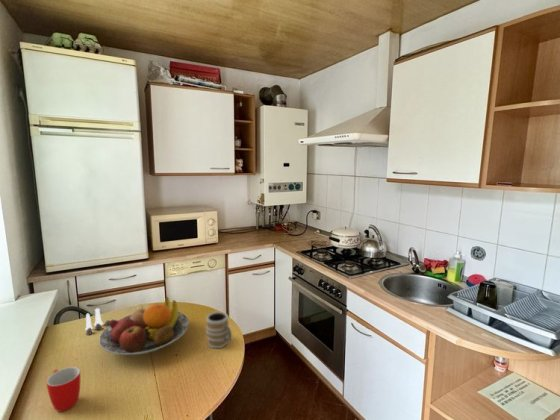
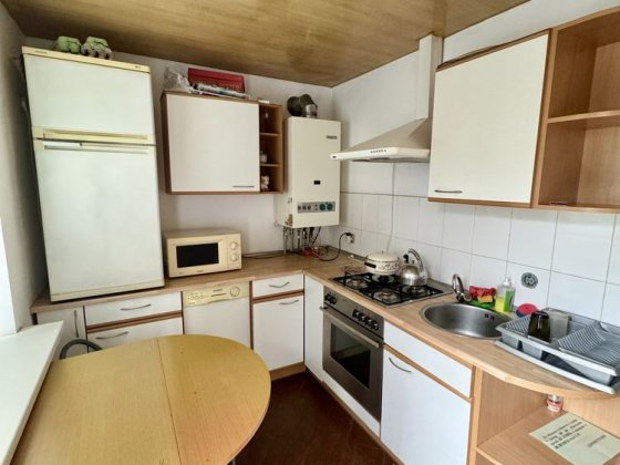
- mug (62, 387)
- fruit bowl (146, 325)
- mug (220, 331)
- salt and pepper shaker set (96, 319)
